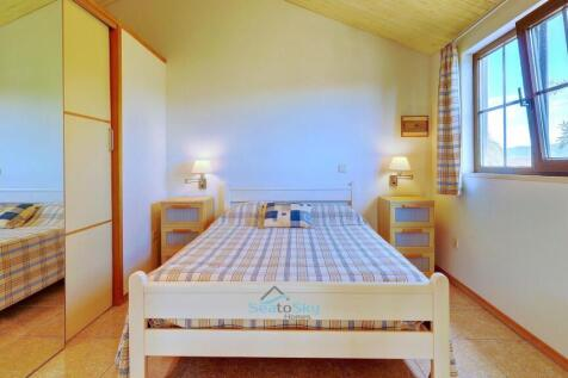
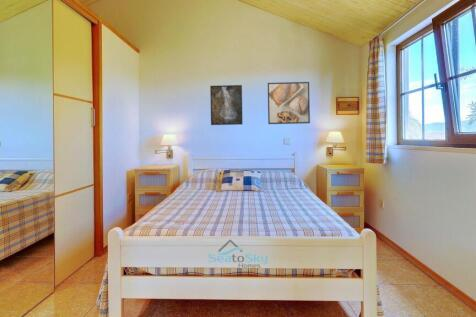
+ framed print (288, 103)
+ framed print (226, 105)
